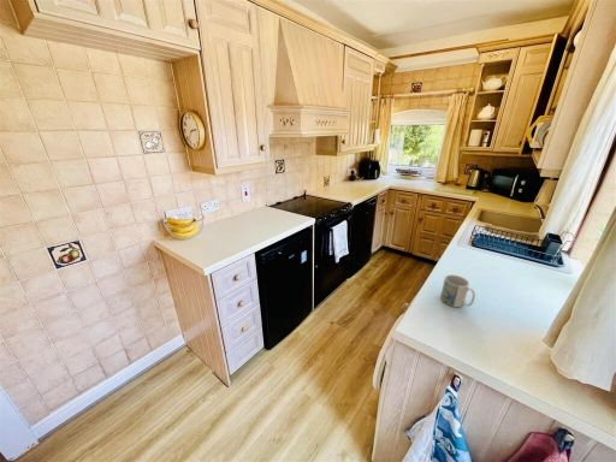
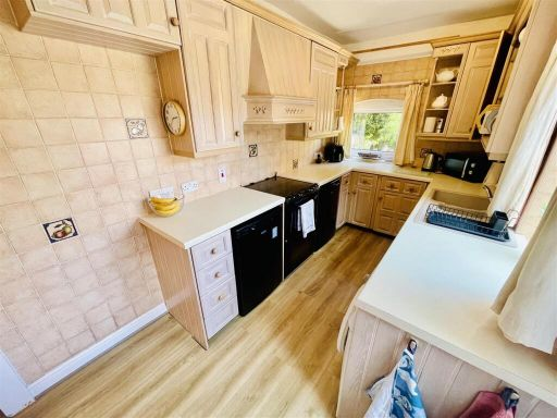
- mug (457, 291)
